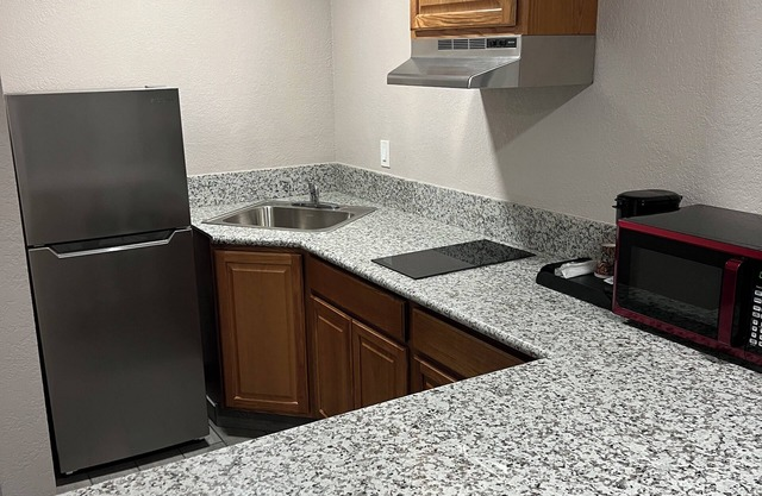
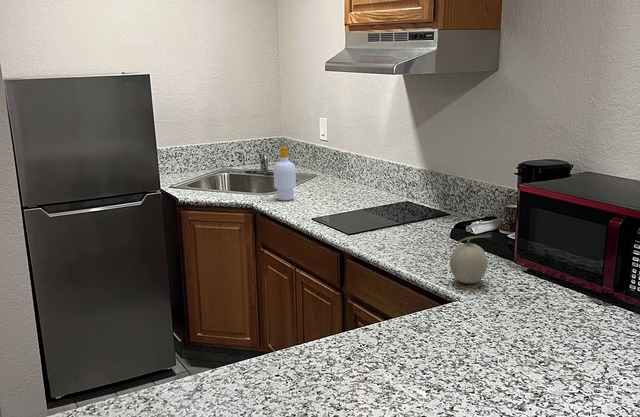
+ fruit (467, 257)
+ soap bottle (284, 173)
